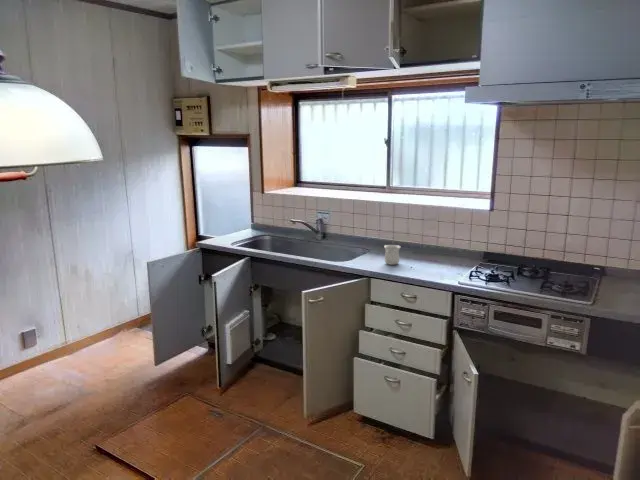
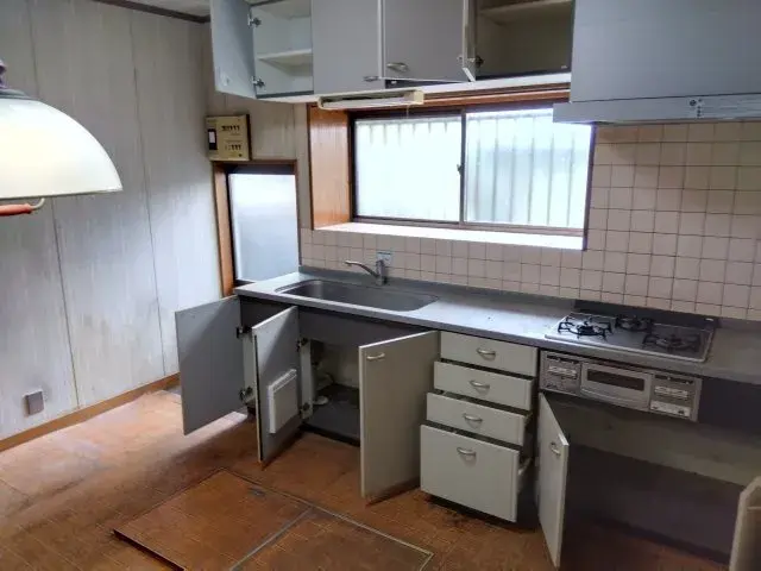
- mug (390, 255)
